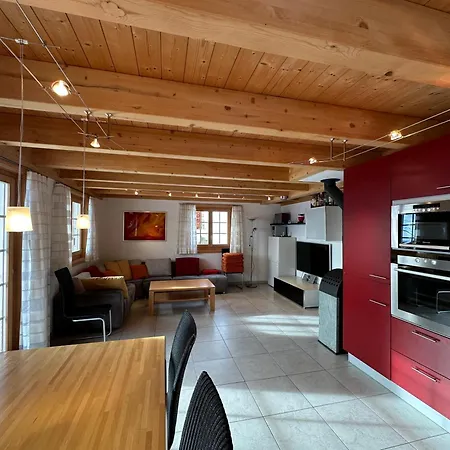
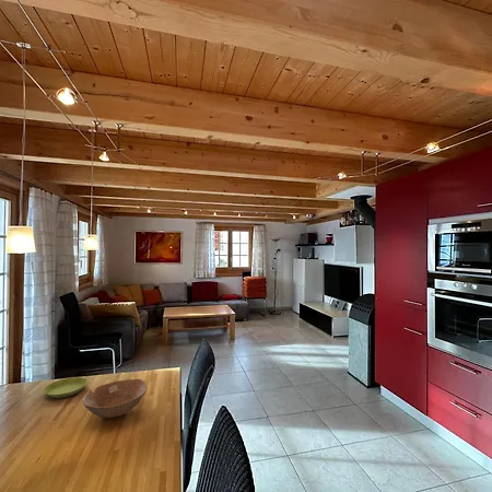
+ saucer (66, 387)
+ bowl (116, 401)
